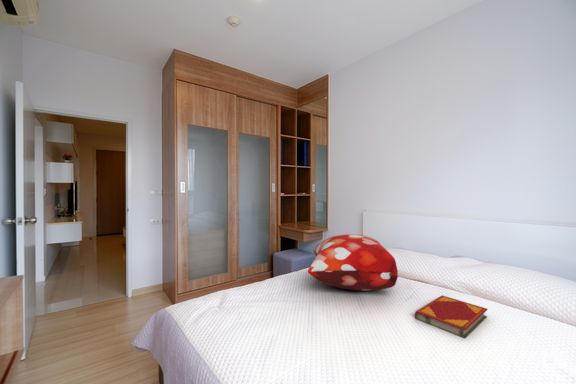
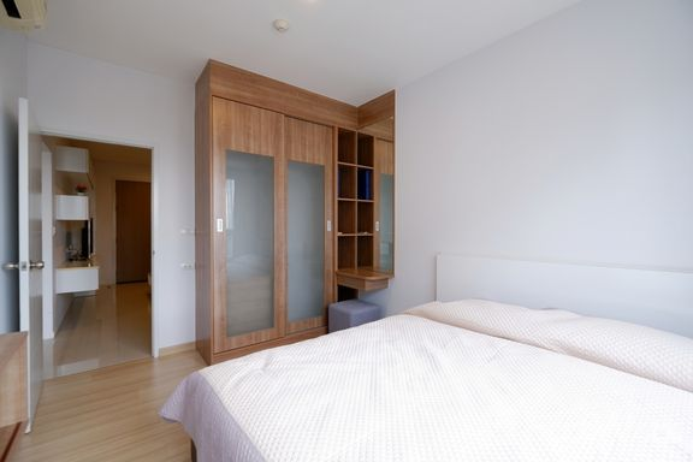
- hardback book (451, 314)
- decorative pillow (348, 260)
